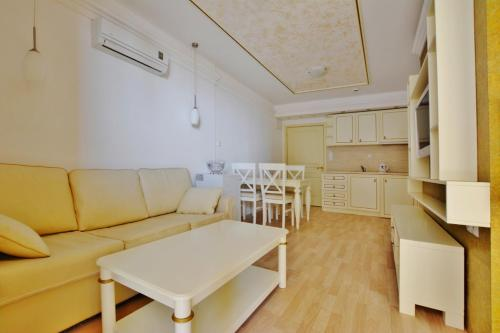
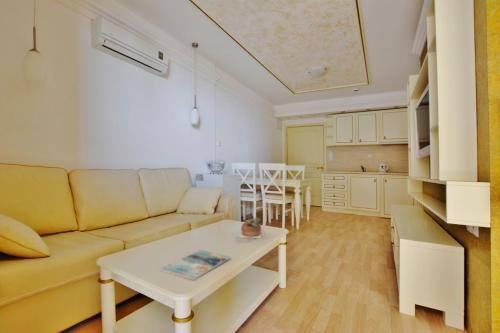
+ magazine (197, 263)
+ succulent plant (251, 226)
